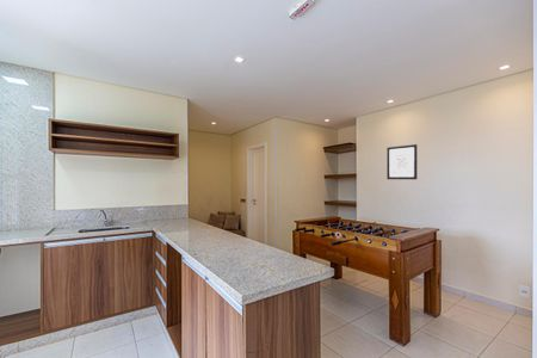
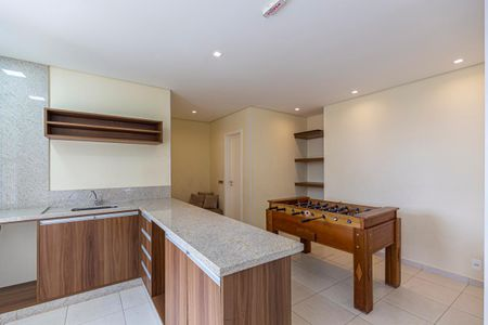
- wall art (401, 162)
